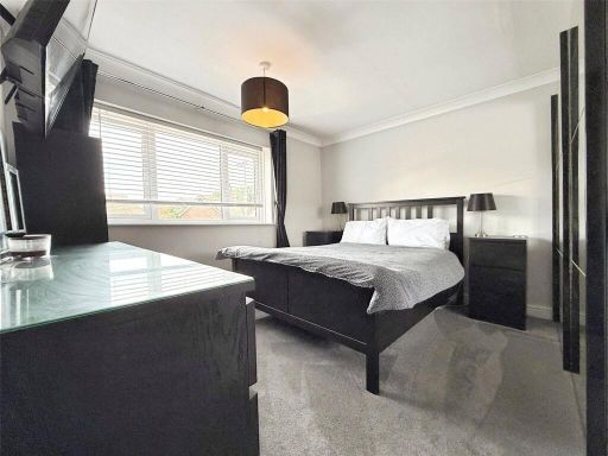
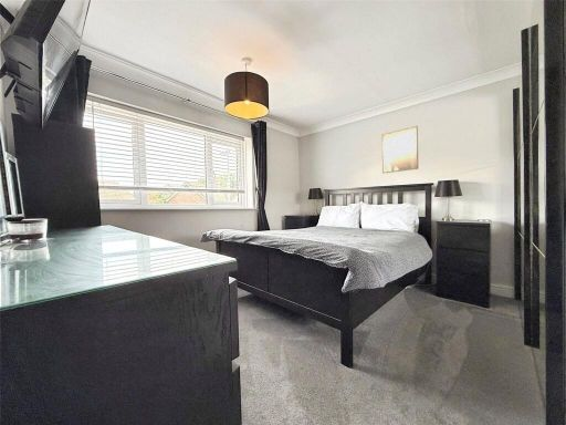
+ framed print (399, 151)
